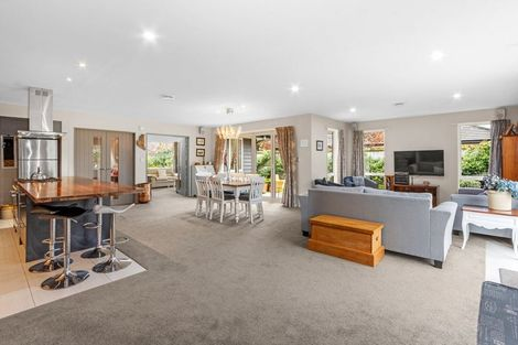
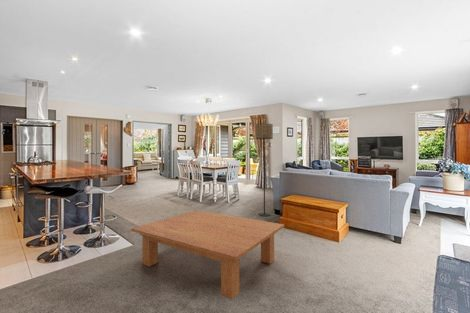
+ coffee table (209, 244)
+ floor lamp (264, 169)
